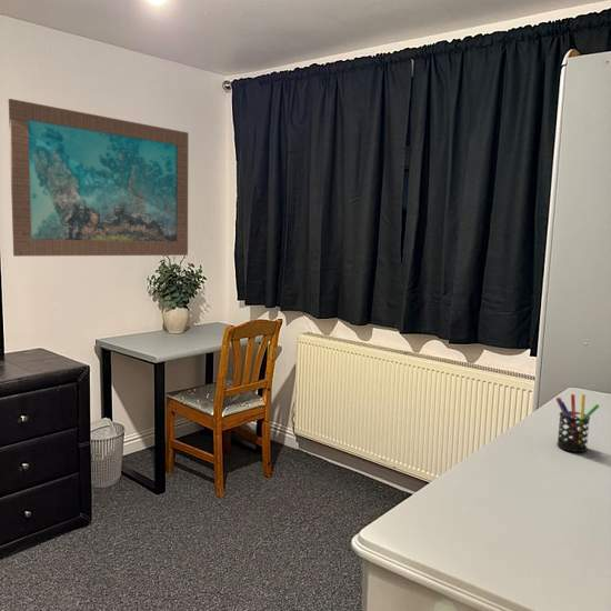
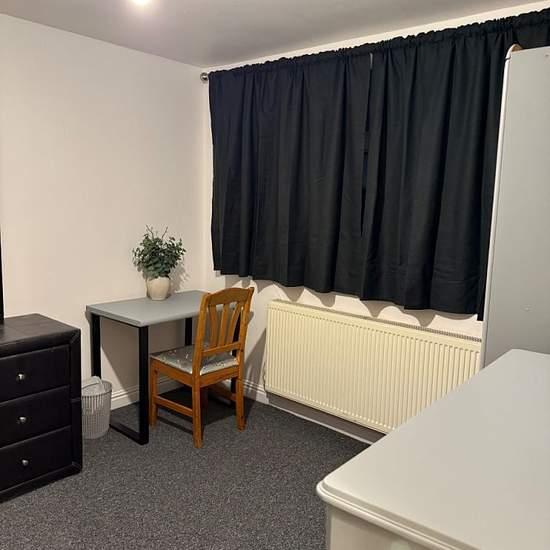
- wall art (110, 188)
- pen holder (577, 420)
